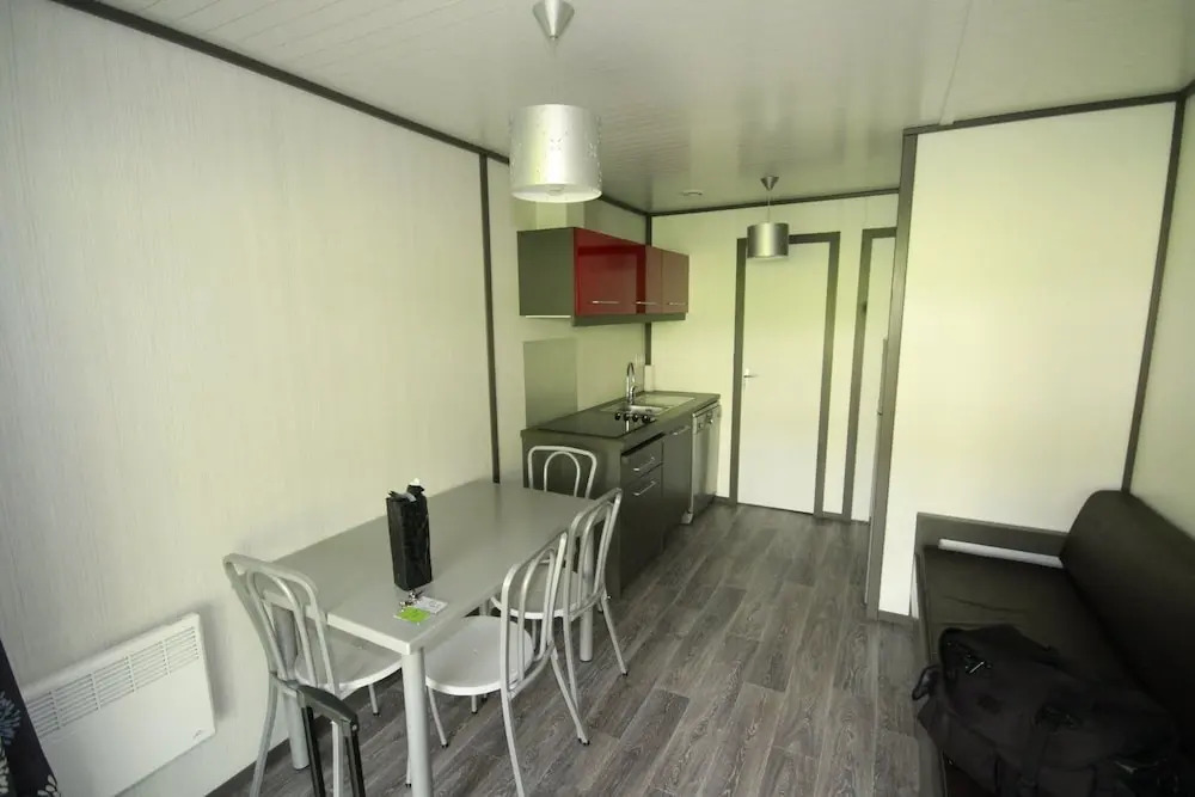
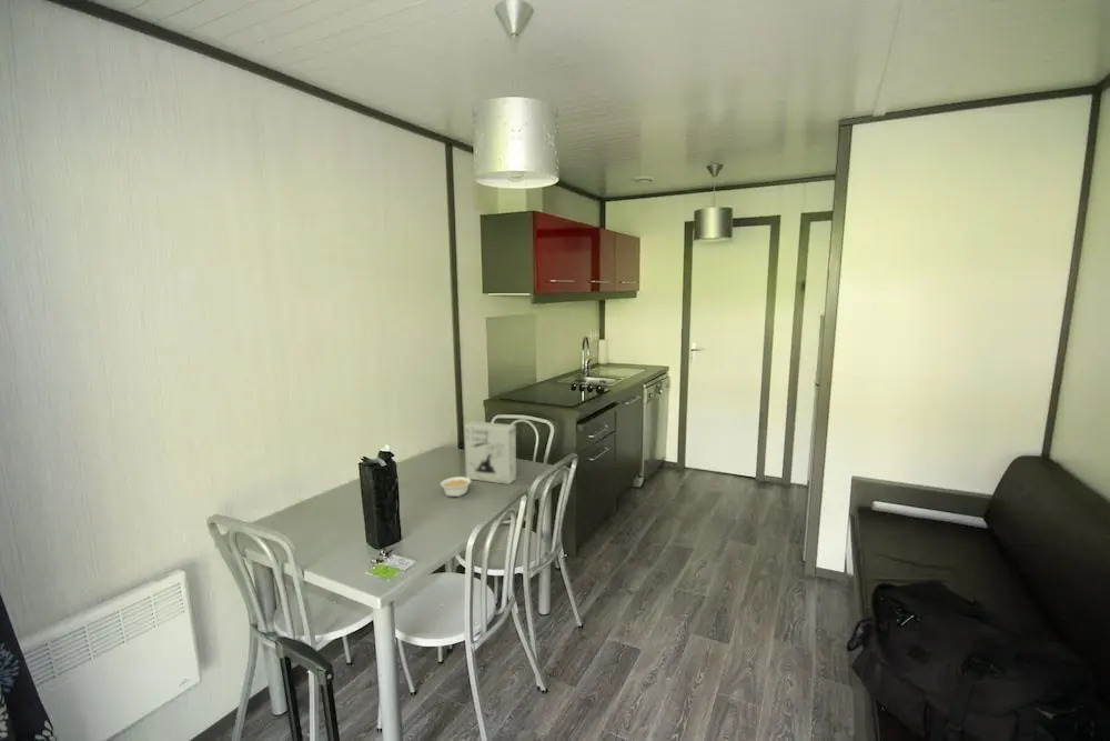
+ cereal box (491, 451)
+ legume (455, 487)
